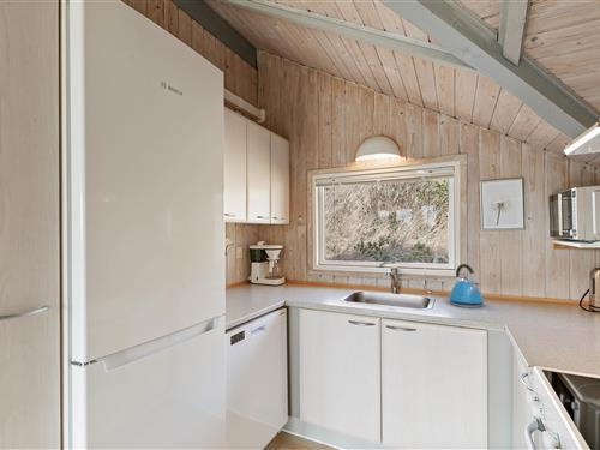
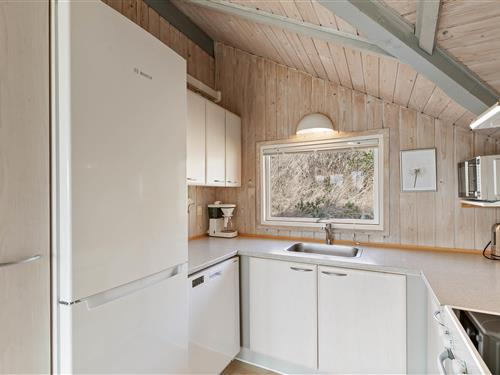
- kettle (464, 283)
